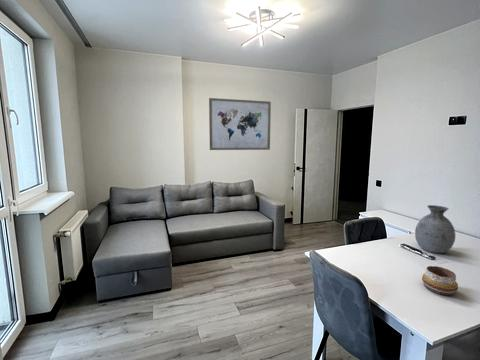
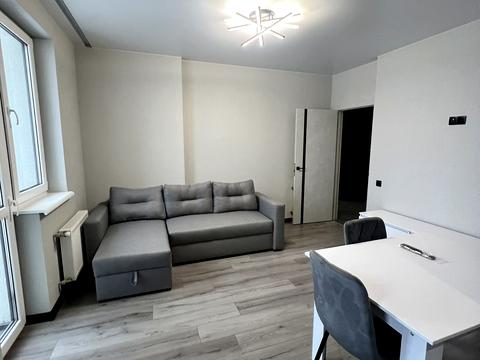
- decorative bowl (439, 280)
- vase (435, 229)
- wall art (241, 125)
